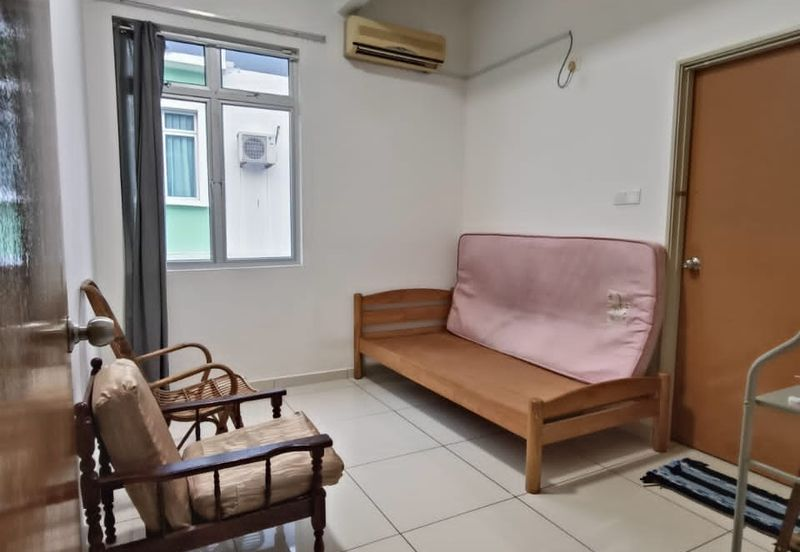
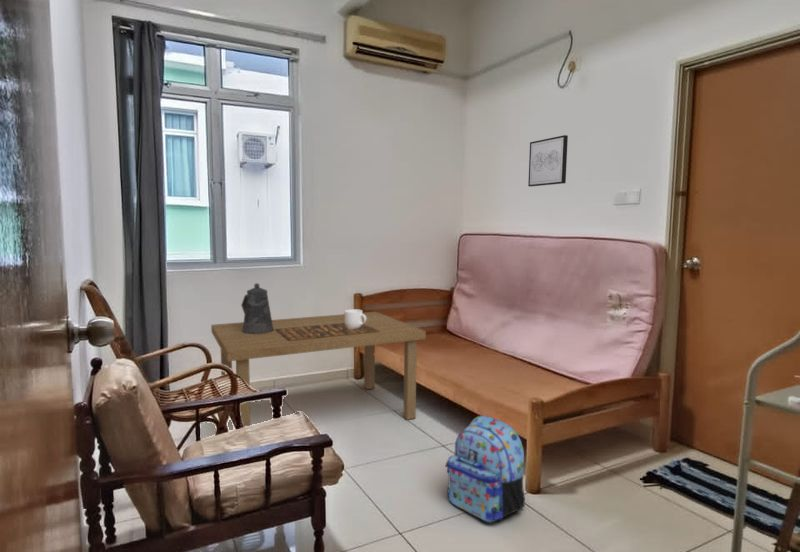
+ coffee table (316, 348)
+ backpack (484, 463)
+ wall art (547, 162)
